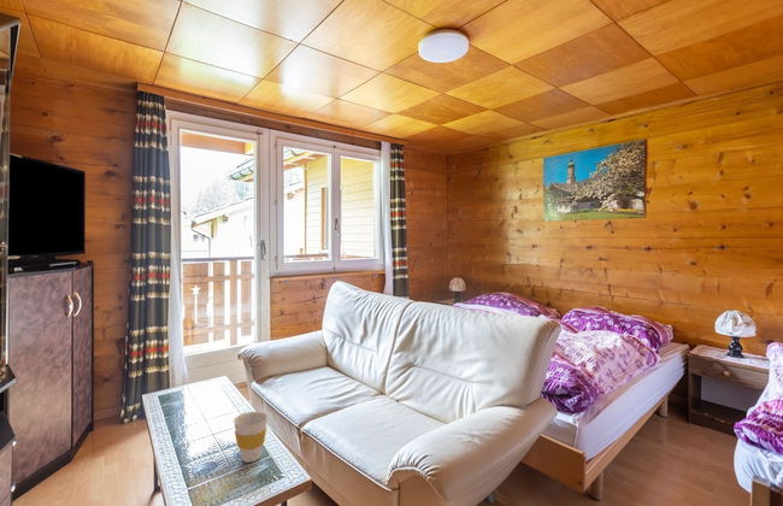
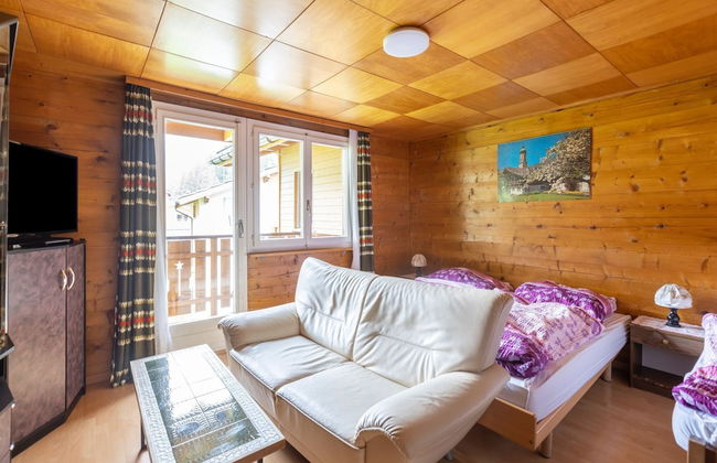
- cup (251, 437)
